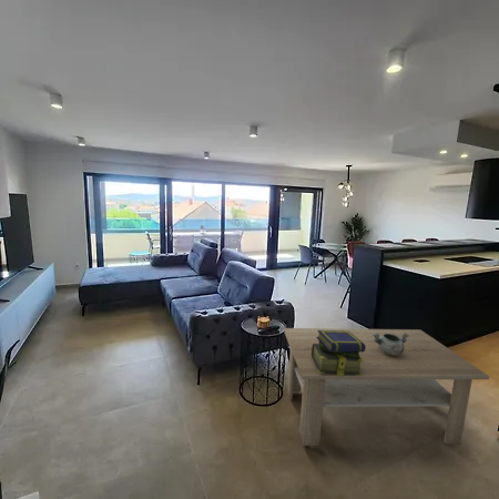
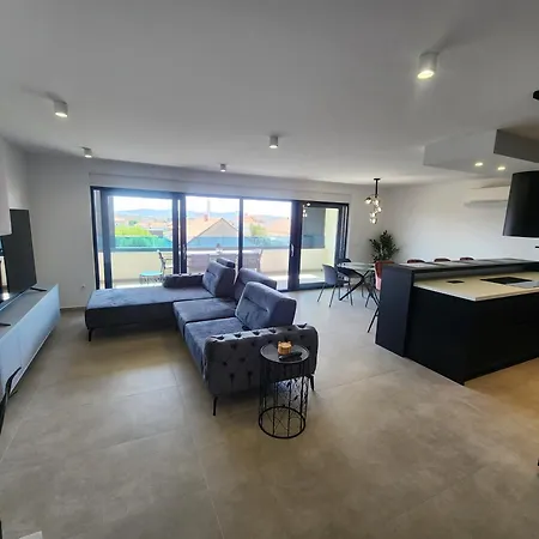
- coffee table (367, 383)
- decorative bowl (389, 342)
- stack of books (337, 349)
